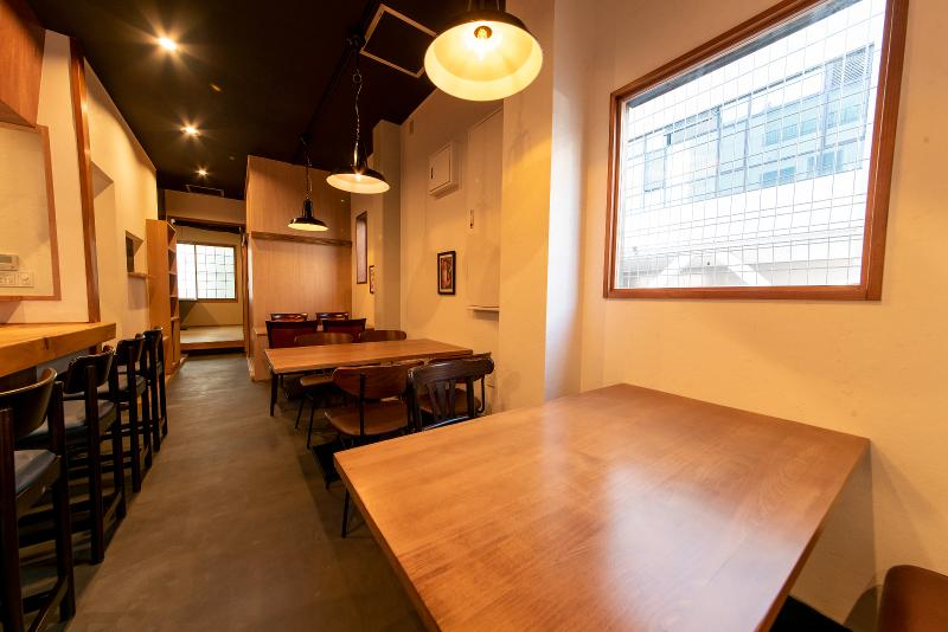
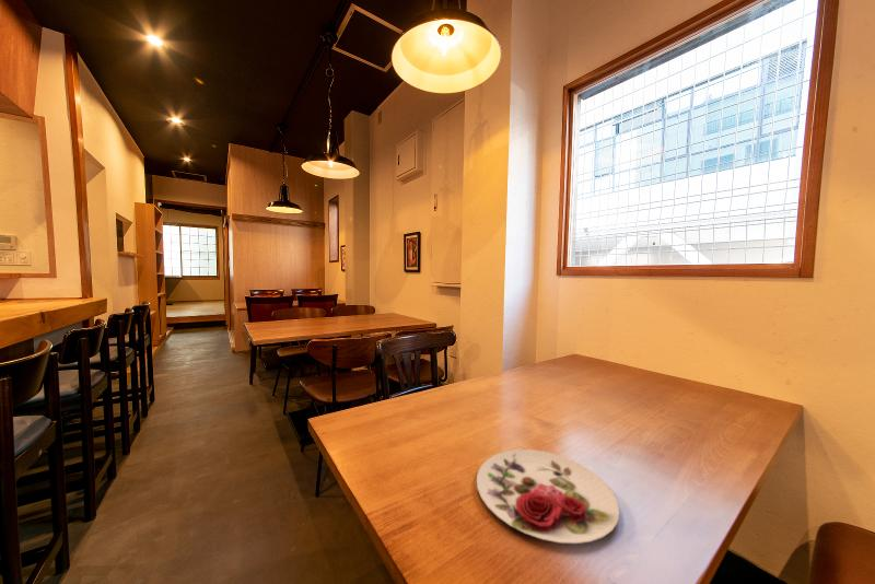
+ plate (542, 486)
